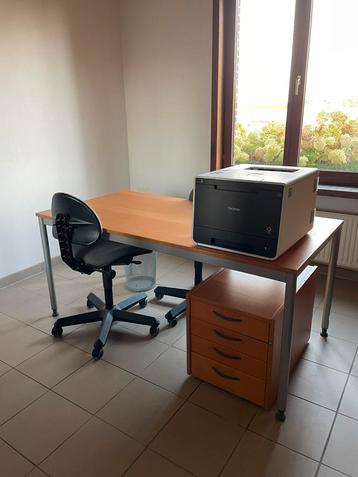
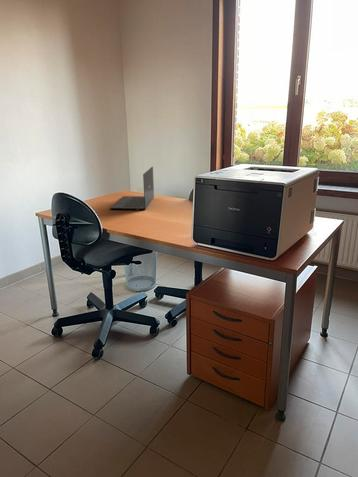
+ laptop (132, 196)
